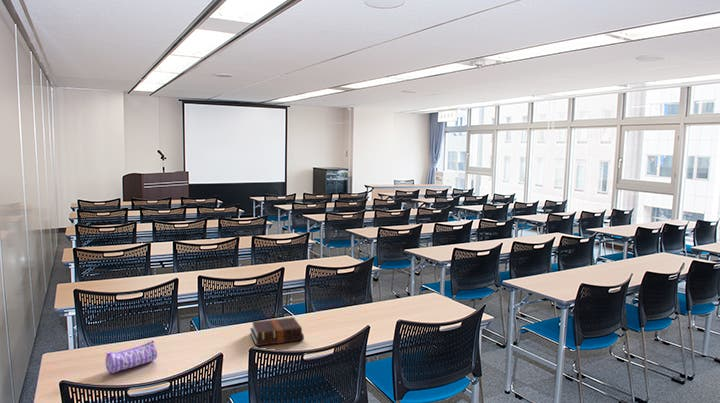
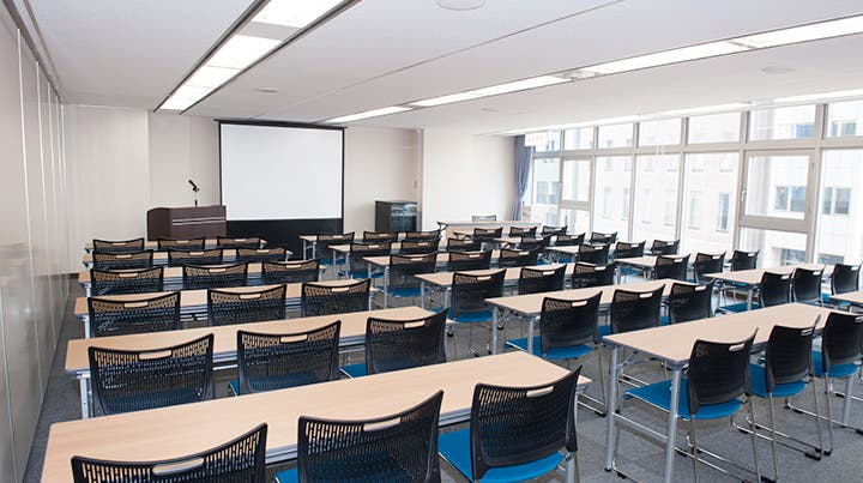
- hardback book (276, 330)
- pencil case (132, 356)
